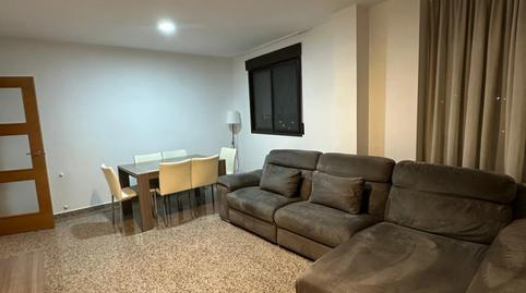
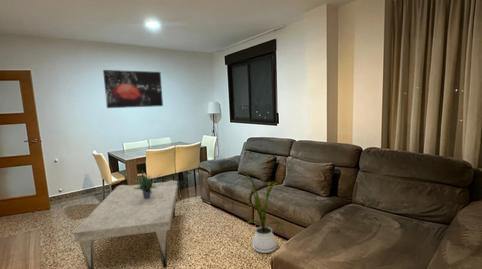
+ coffee table (139, 219)
+ house plant (261, 211)
+ wall art (134, 89)
+ potted plant (145, 182)
